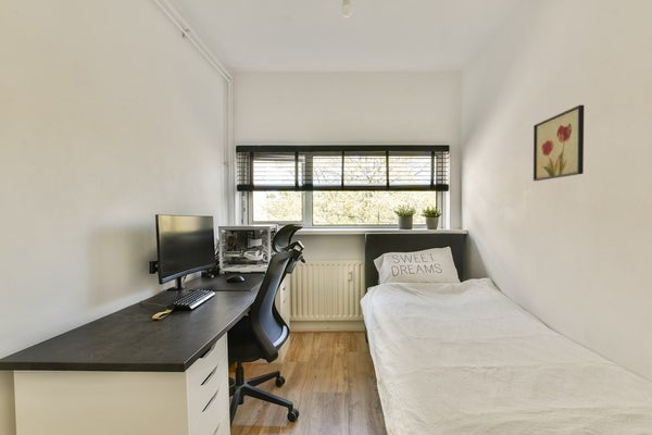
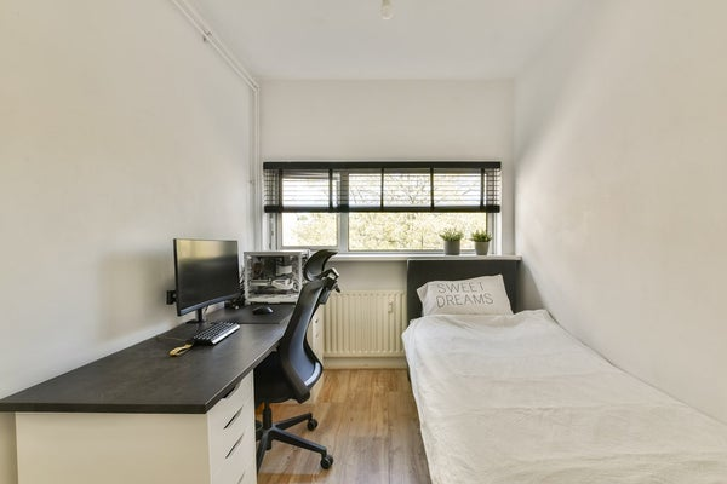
- wall art (556, 147)
